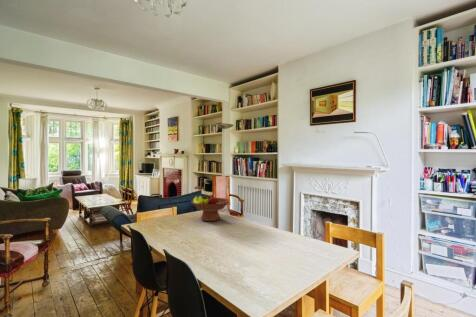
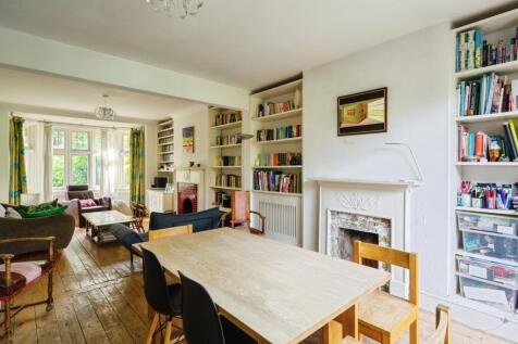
- fruit bowl (210, 206)
